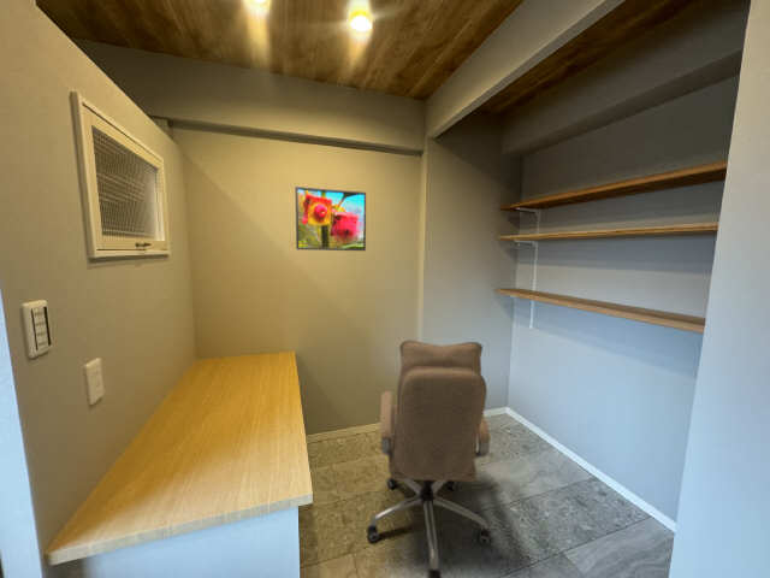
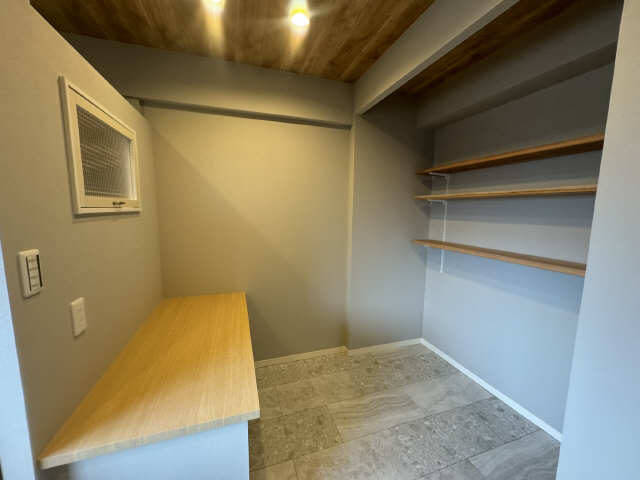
- office chair (430, 429)
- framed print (331, 219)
